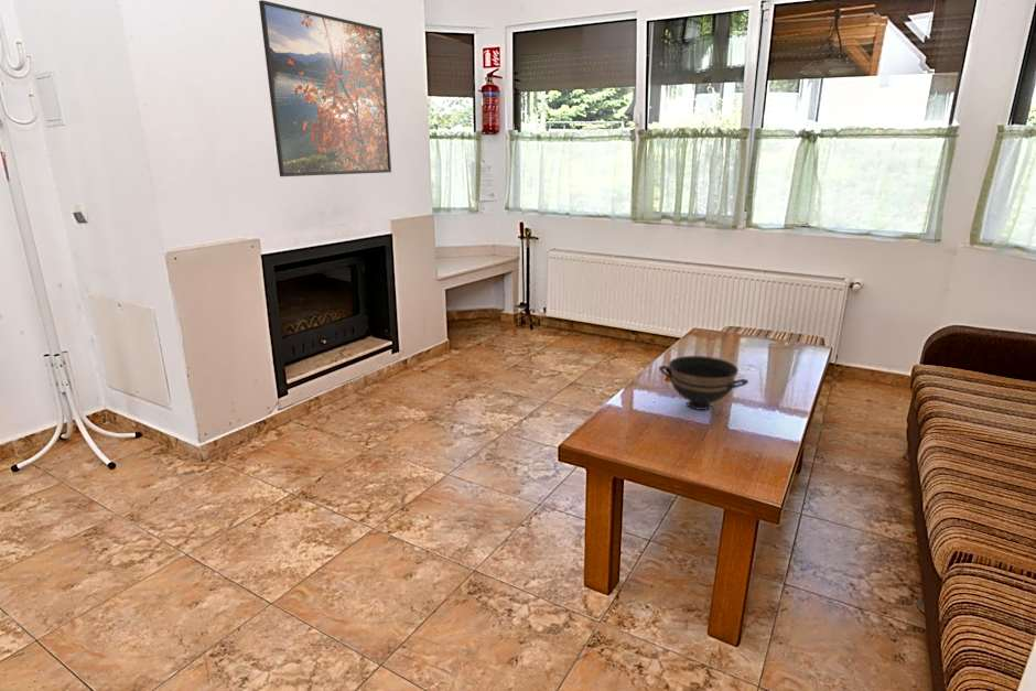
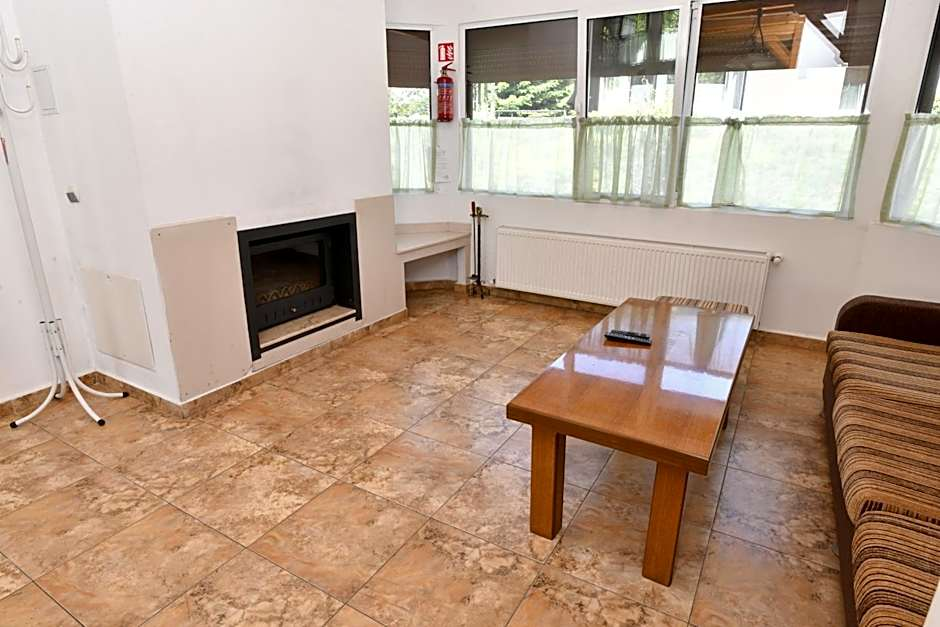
- bowl (701, 386)
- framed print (334, 97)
